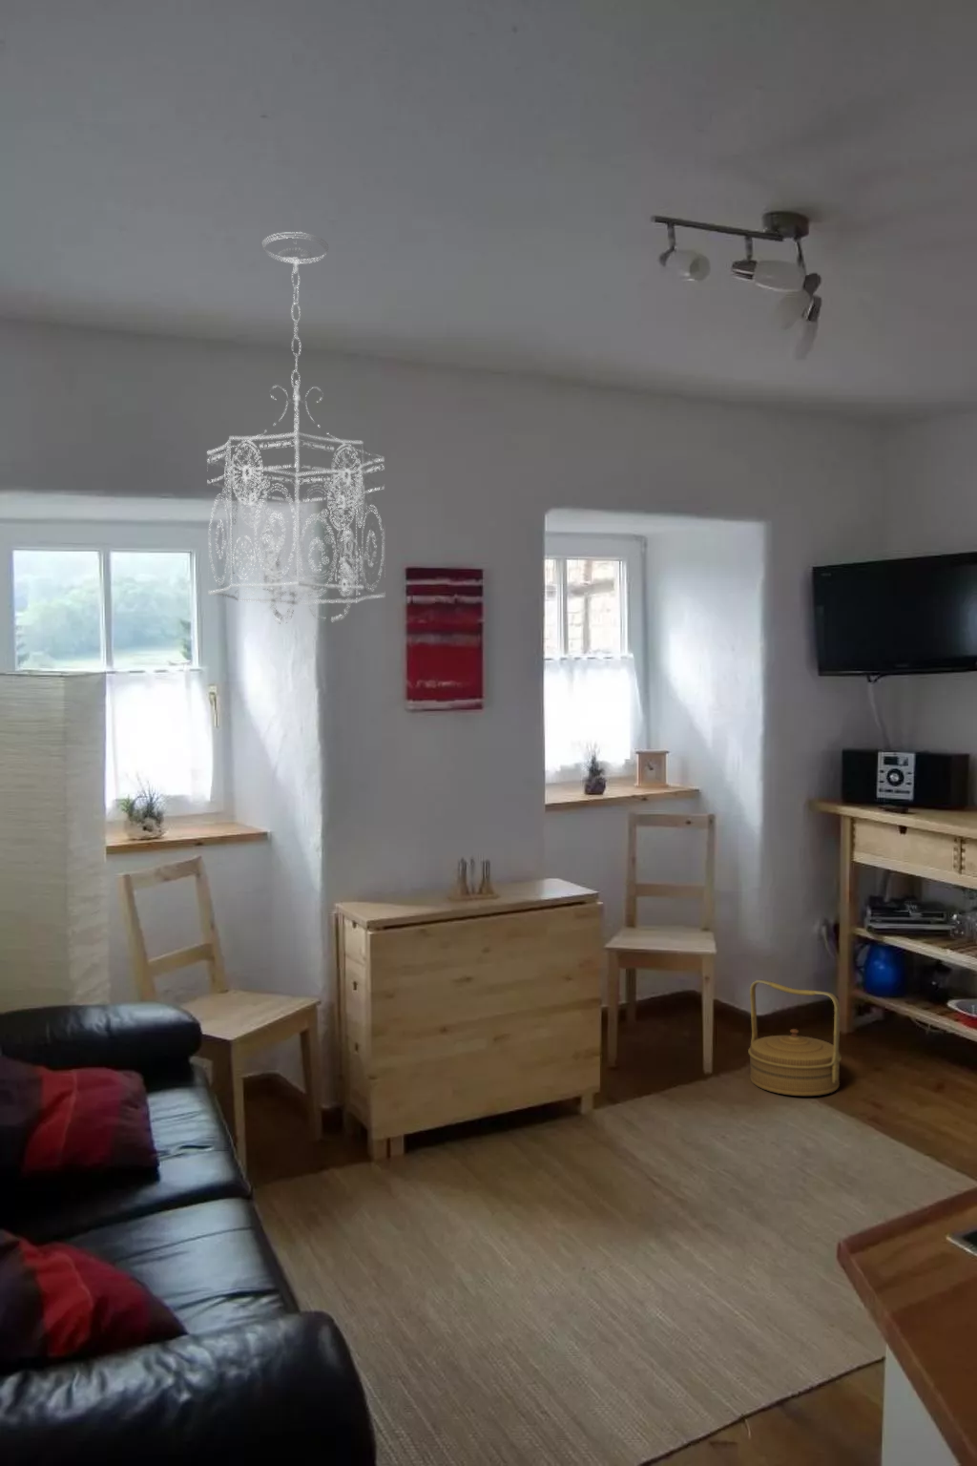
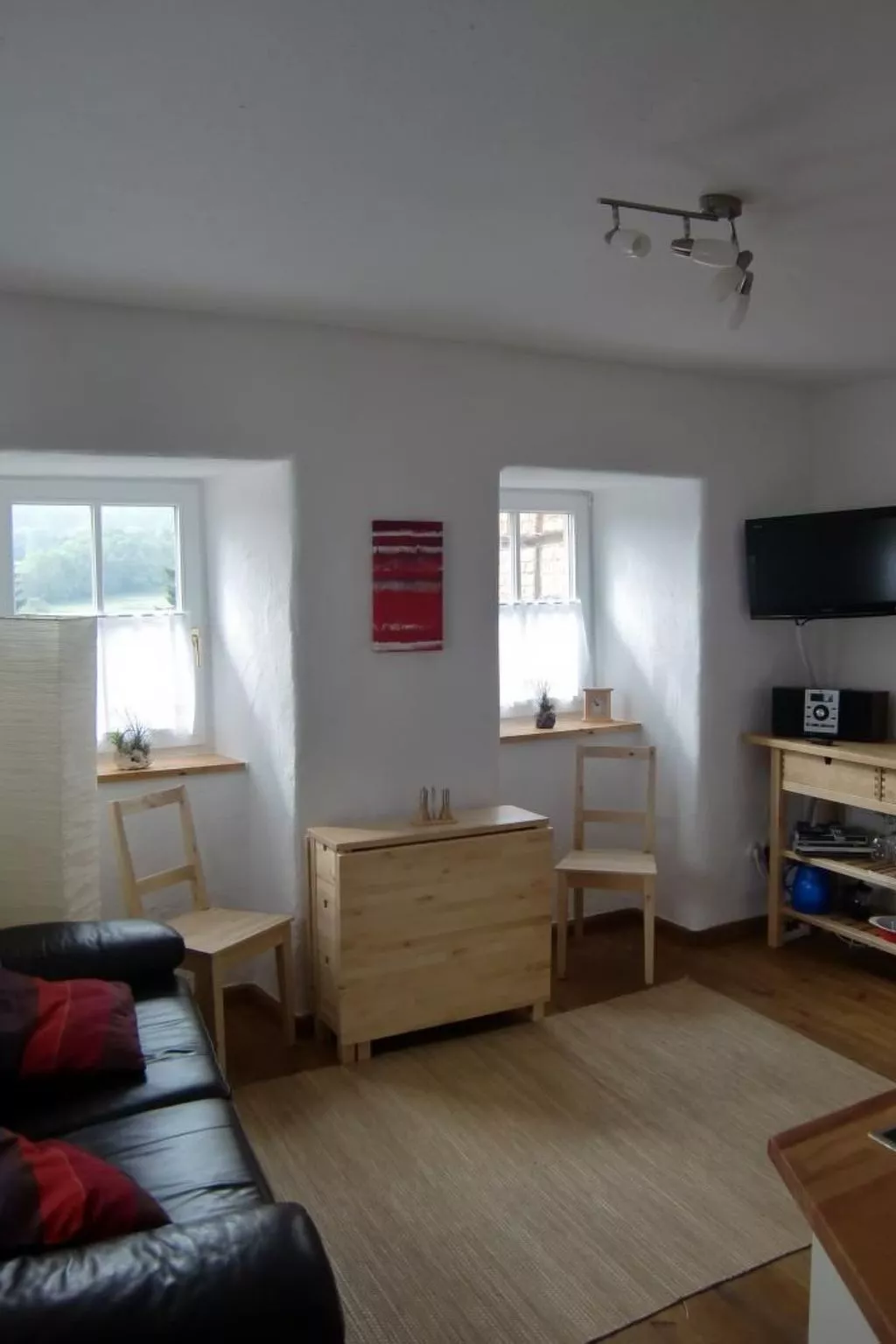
- basket (794, 1034)
- pendant lamp (297, 432)
